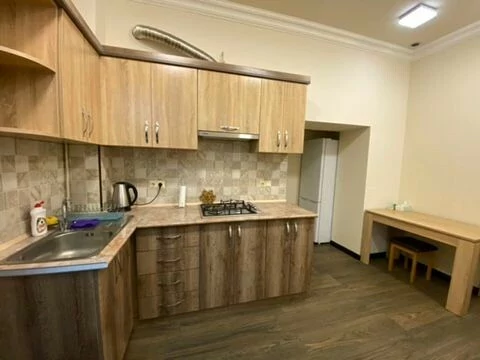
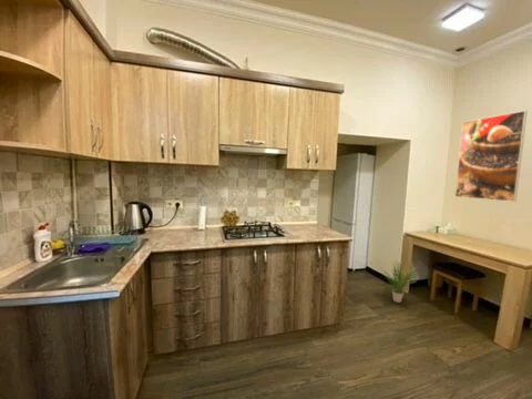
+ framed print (487, 157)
+ potted plant (398, 283)
